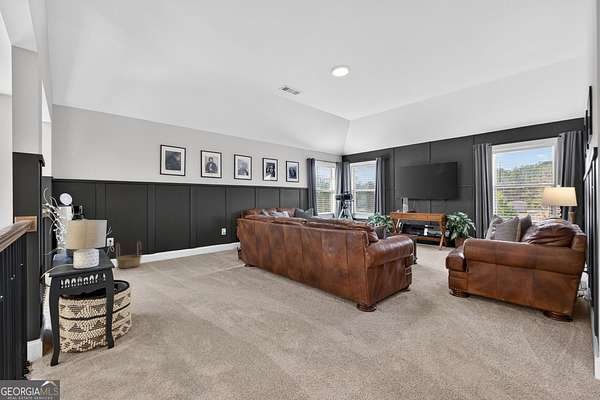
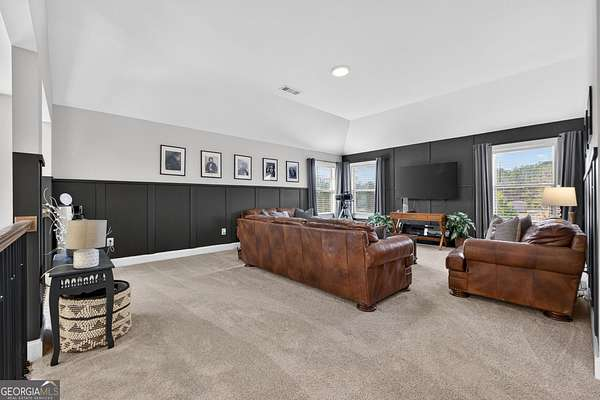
- basket (128, 255)
